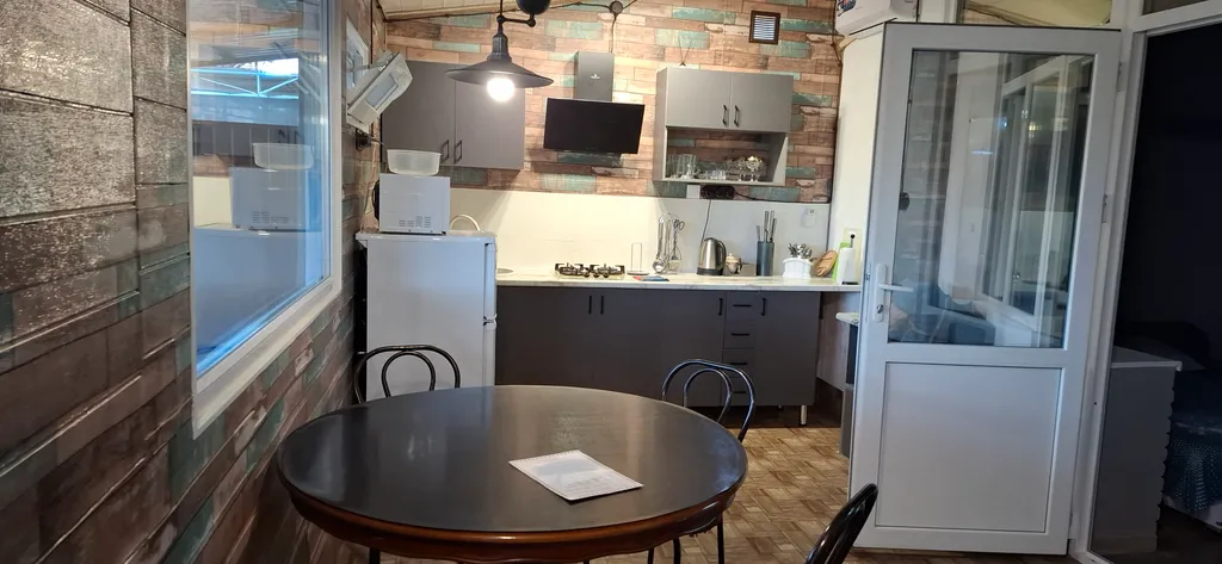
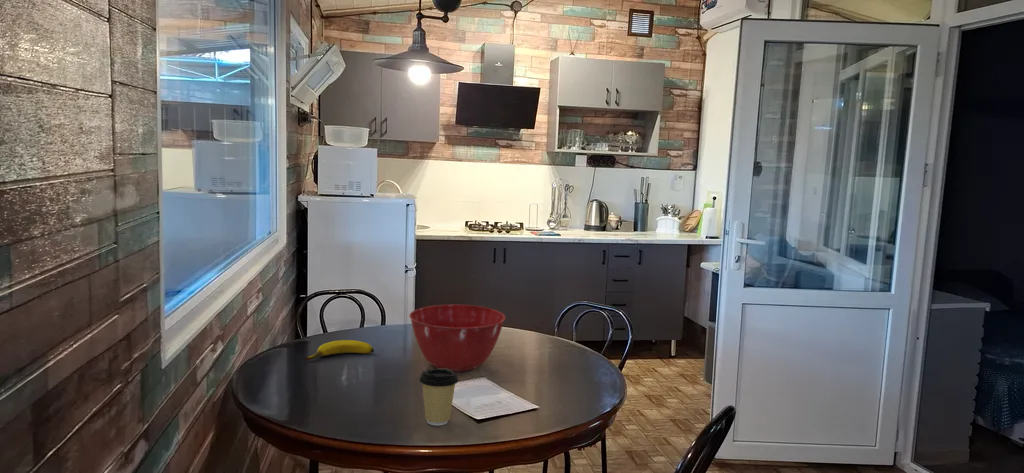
+ banana (339, 348)
+ coffee cup (438, 396)
+ mixing bowl (456, 339)
